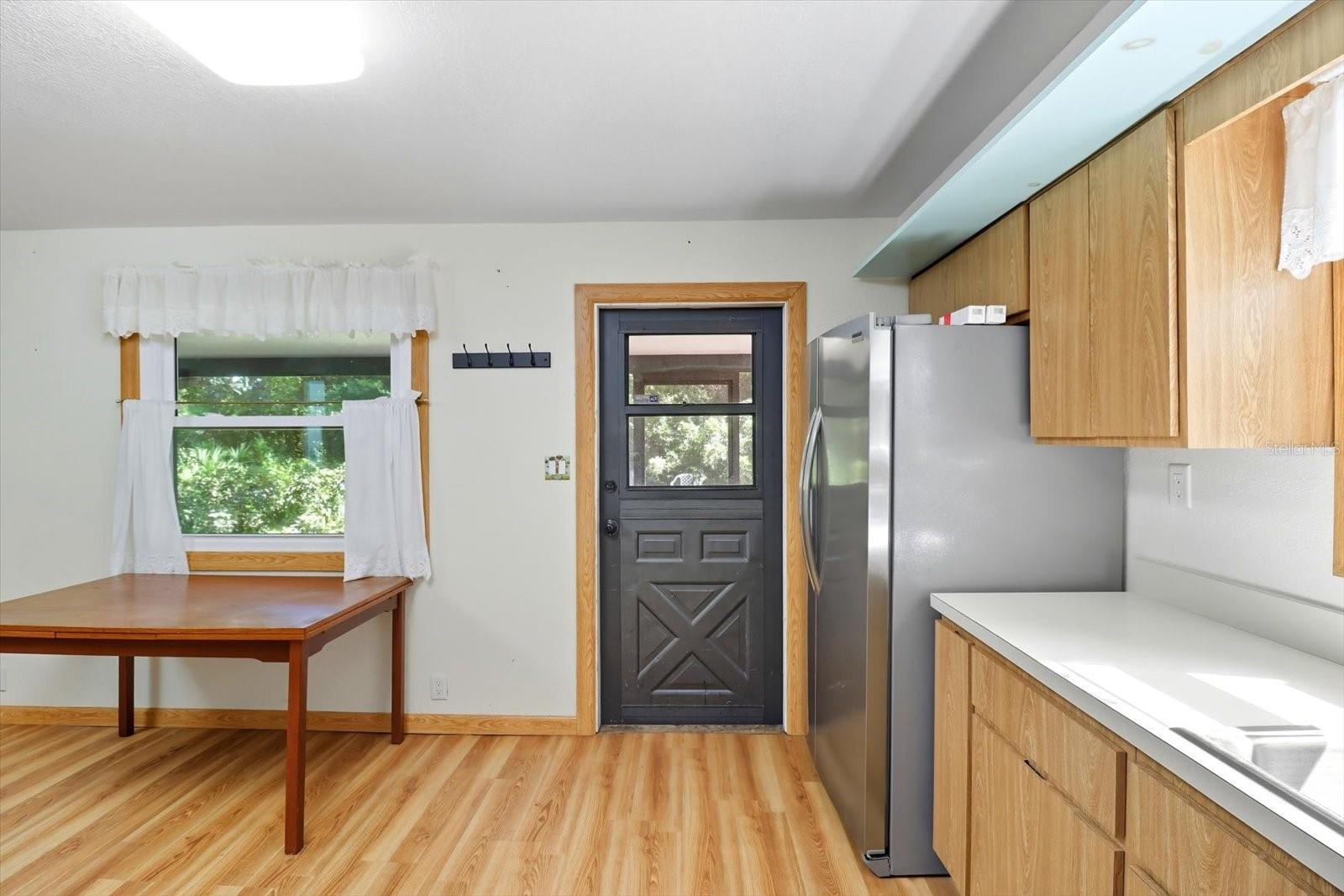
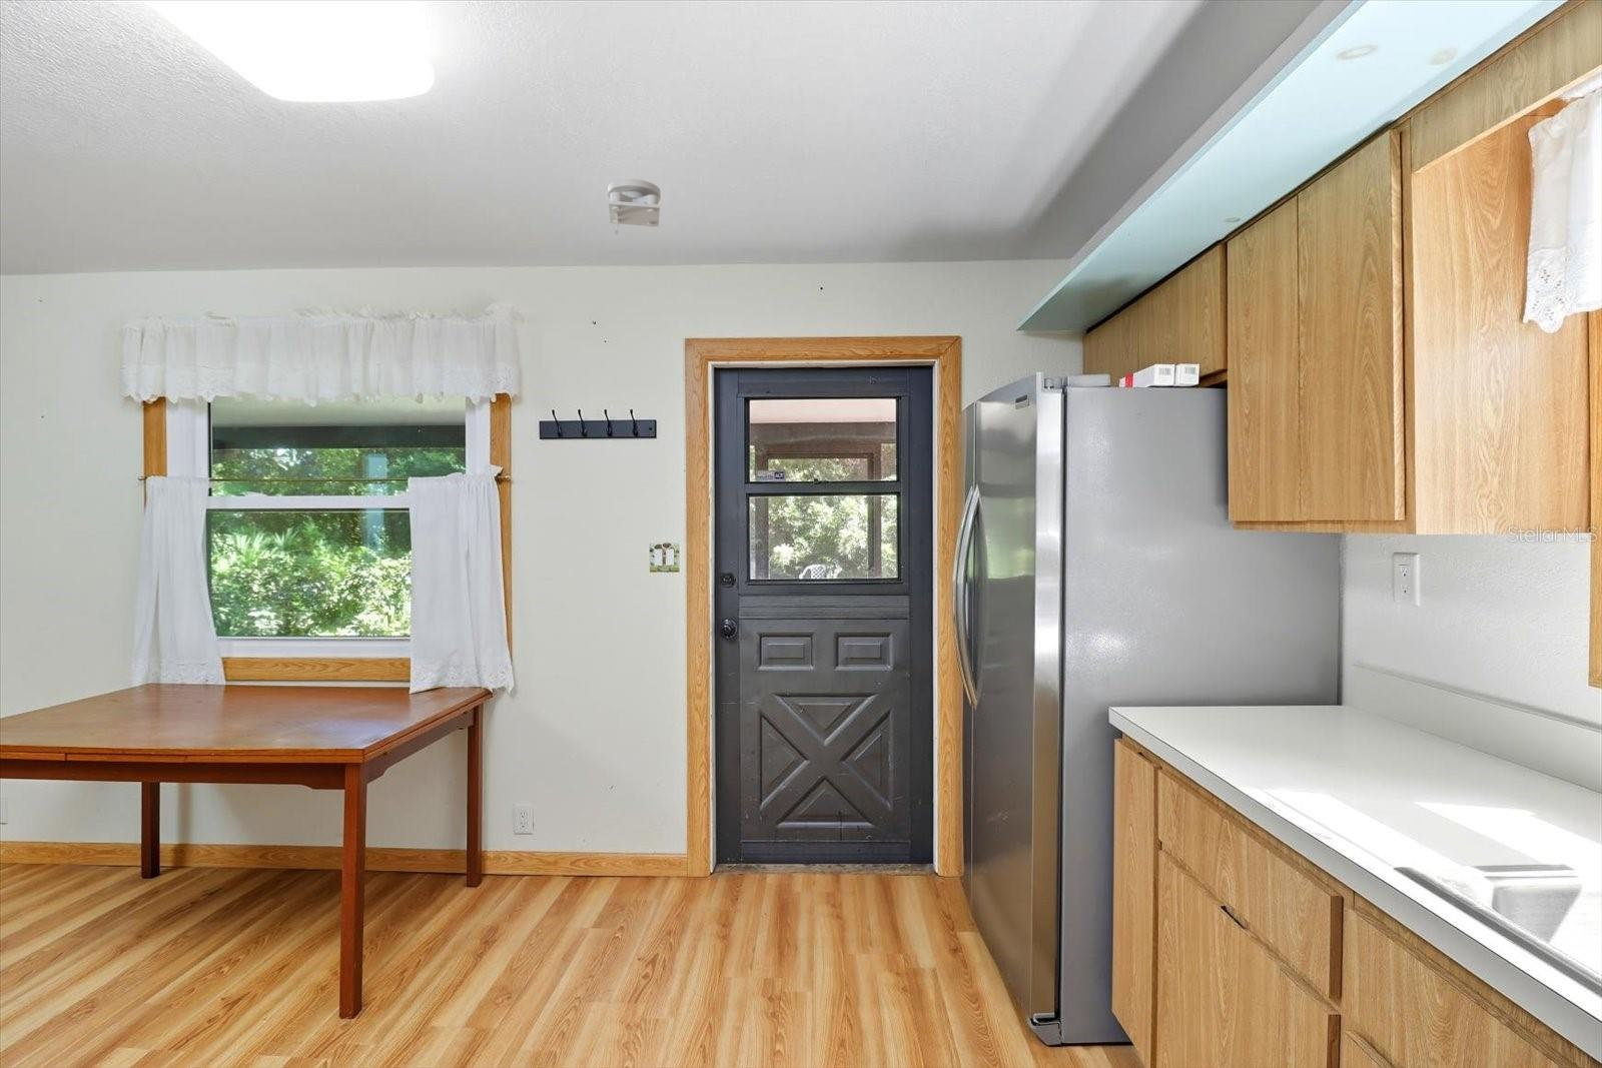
+ smoke detector (634, 211)
